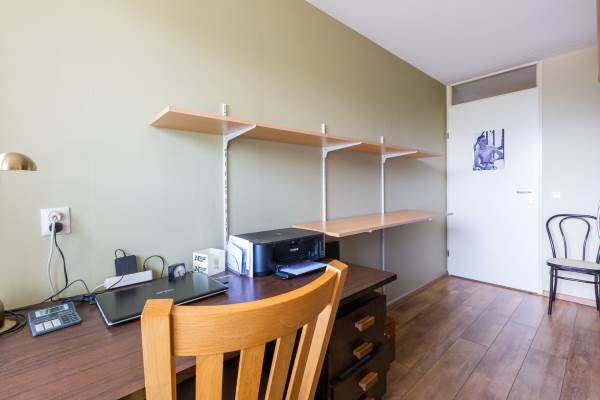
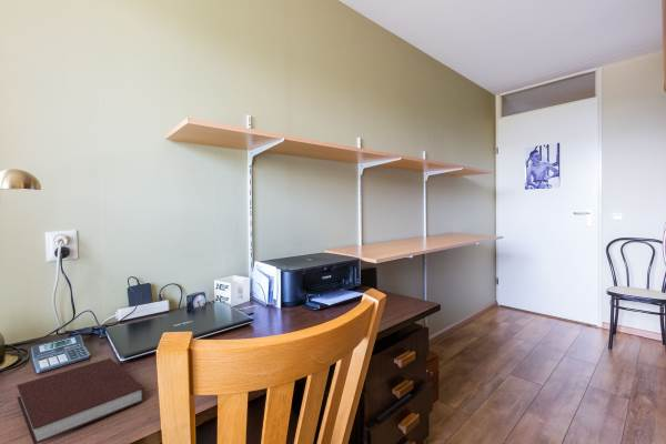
+ notebook (80, 392)
